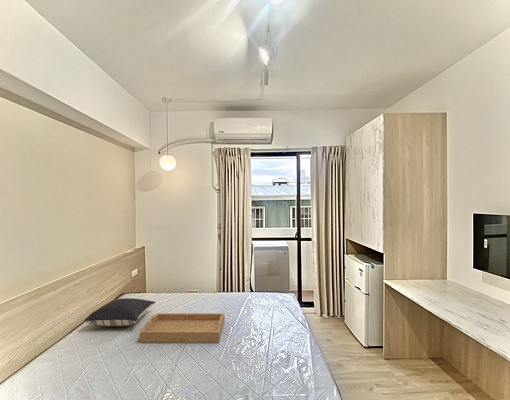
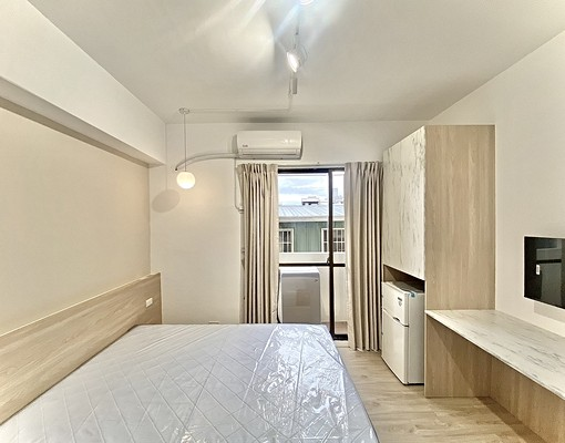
- pillow (122, 310)
- serving tray (185, 325)
